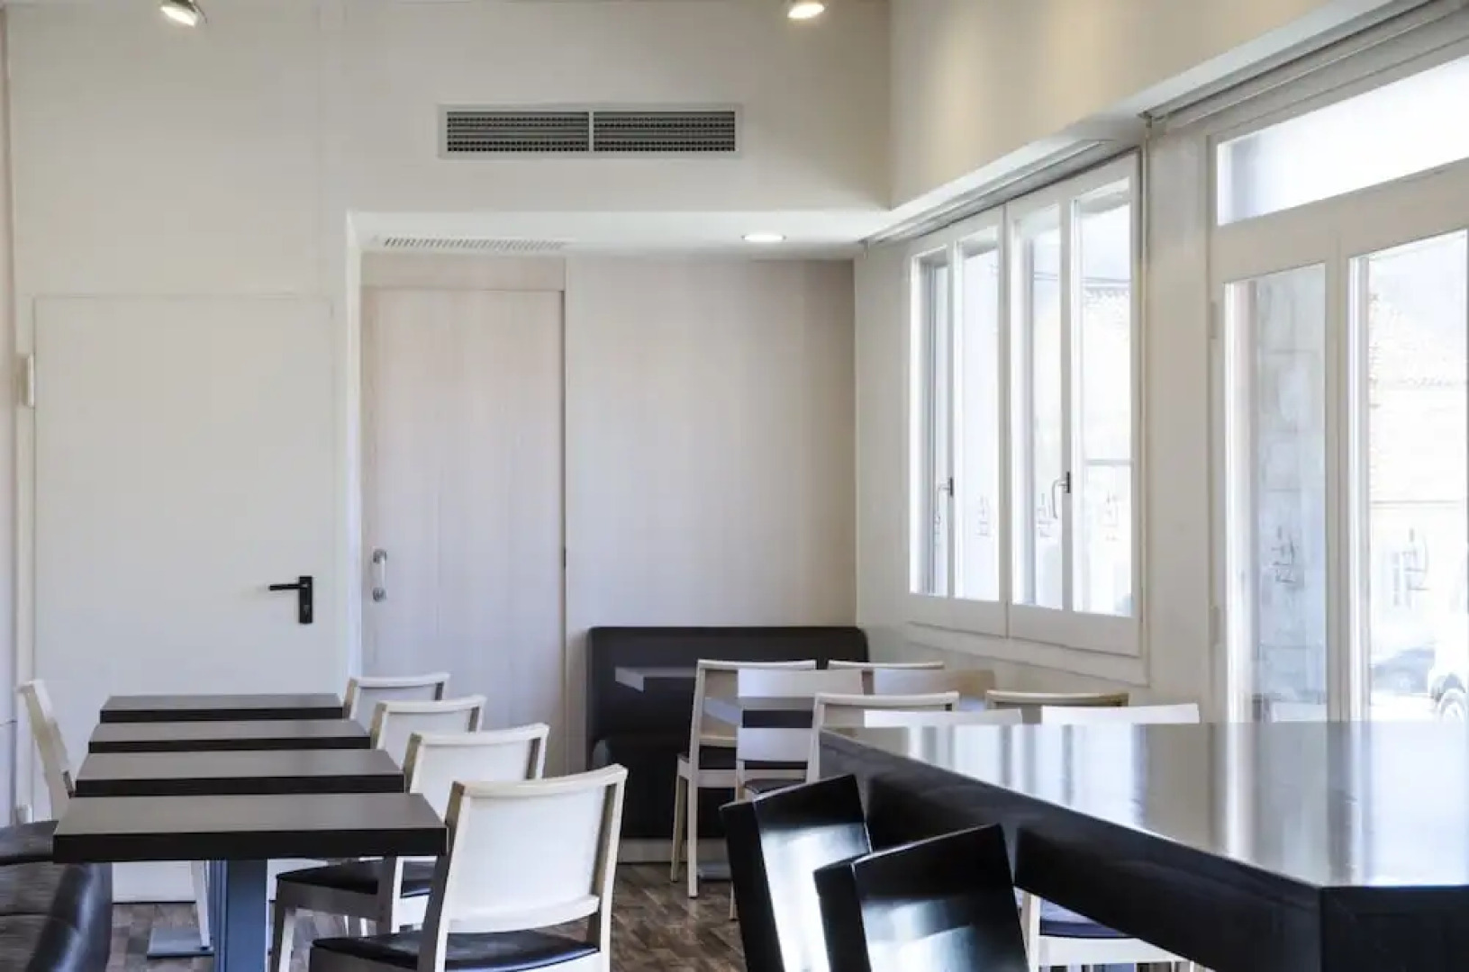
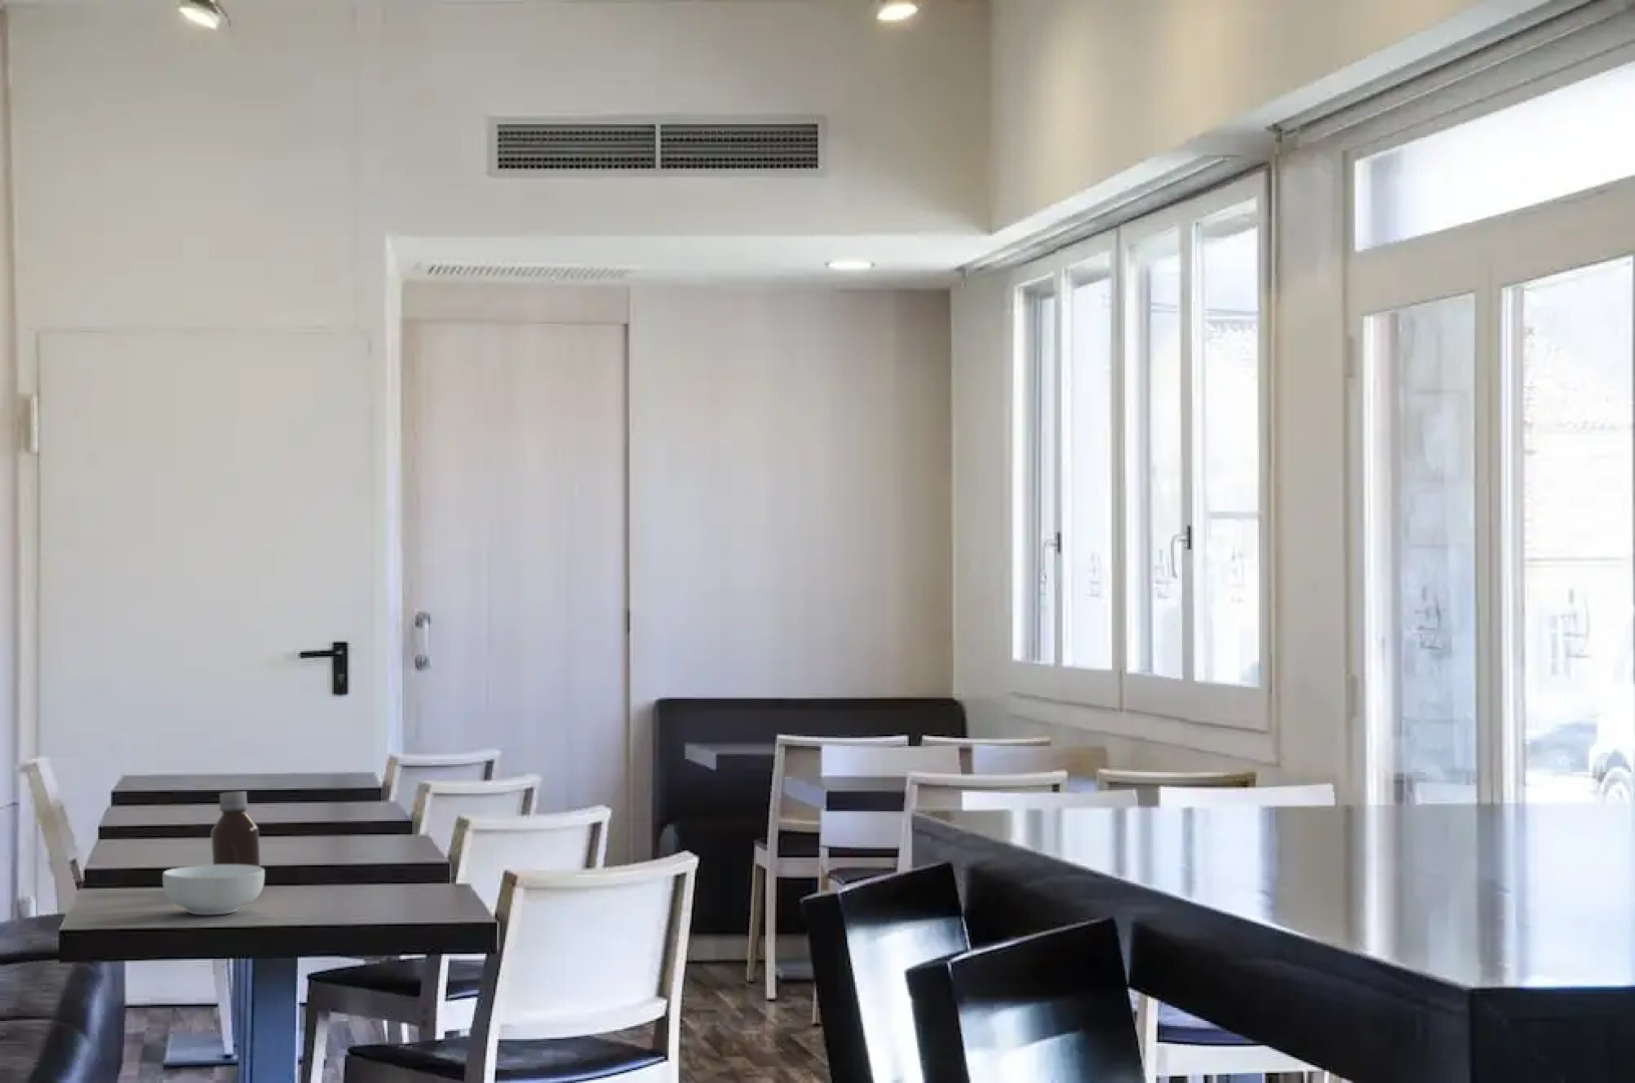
+ bottle (236, 840)
+ cereal bowl (214, 891)
